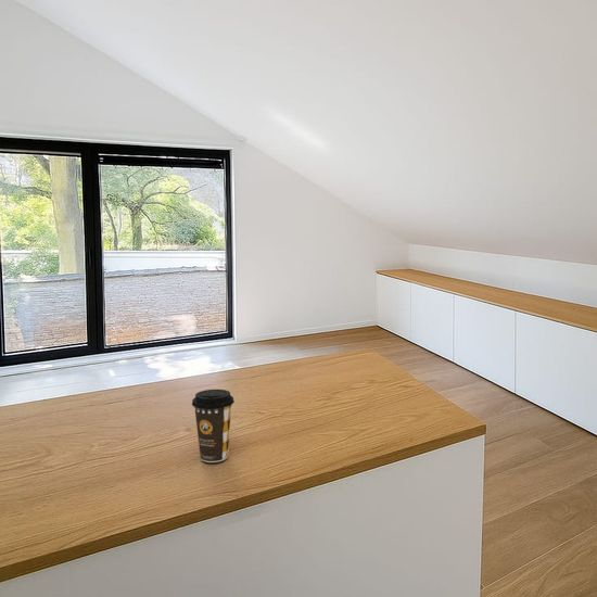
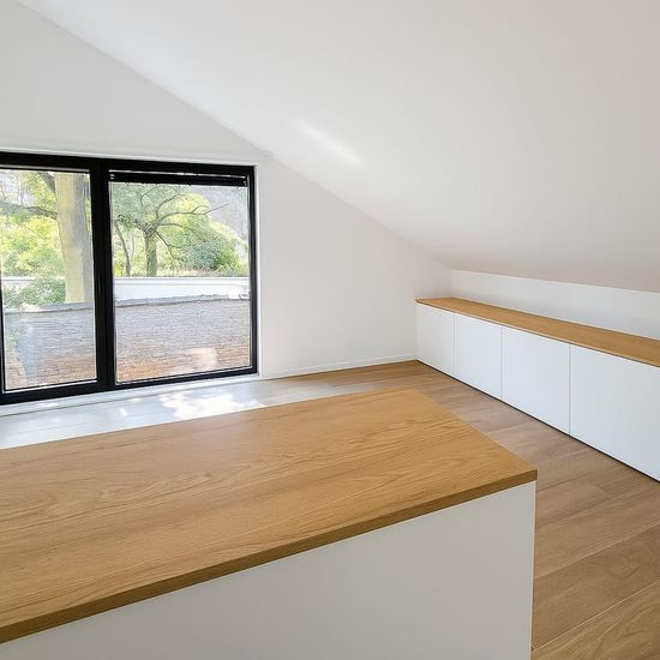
- coffee cup (213, 424)
